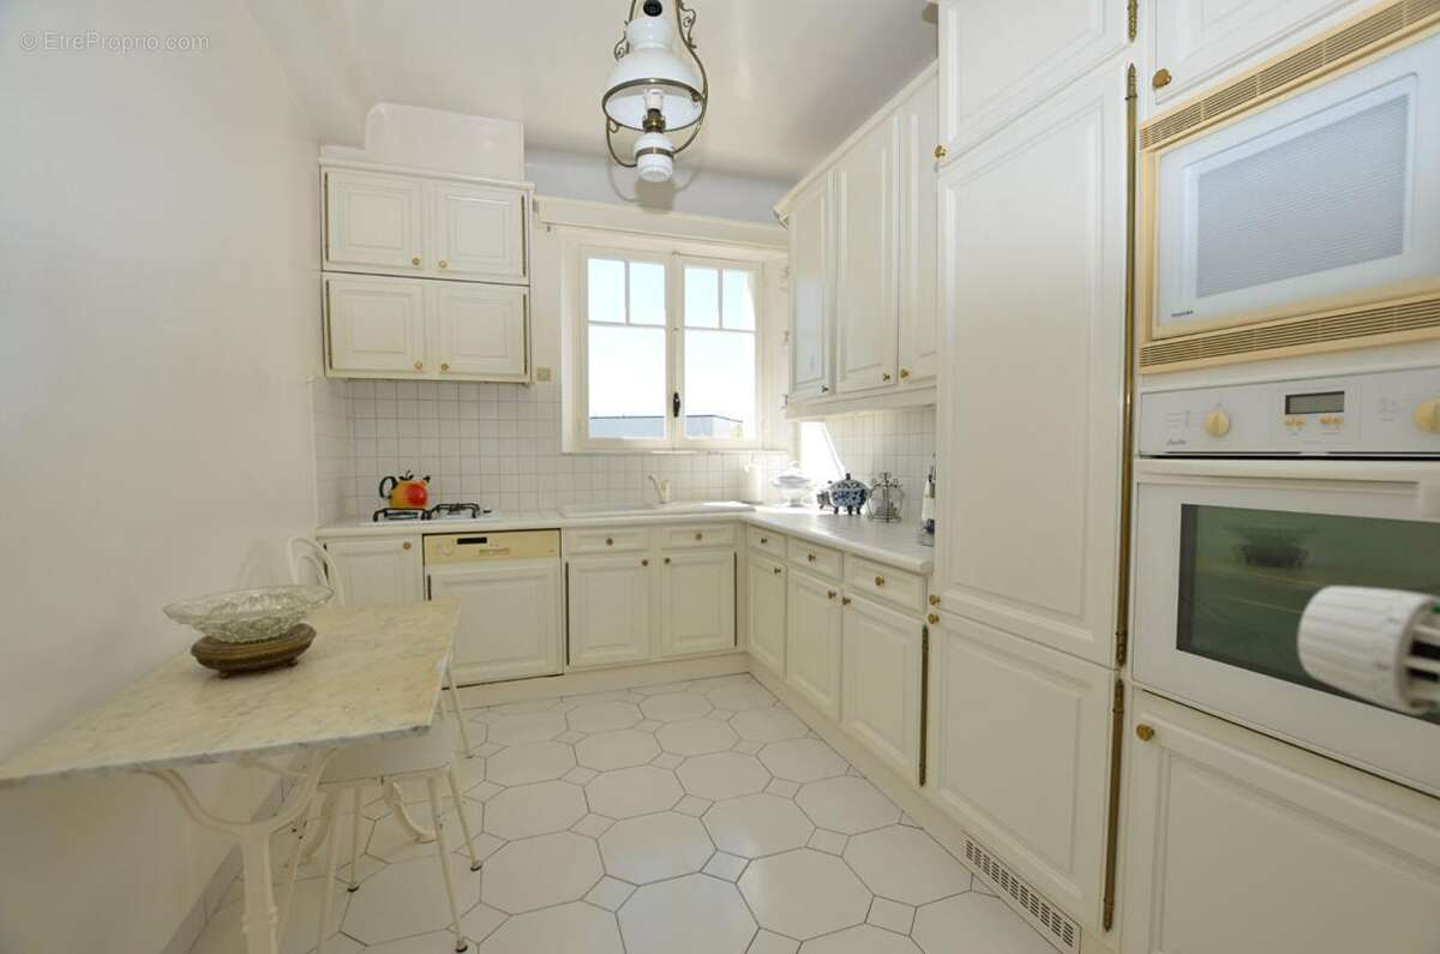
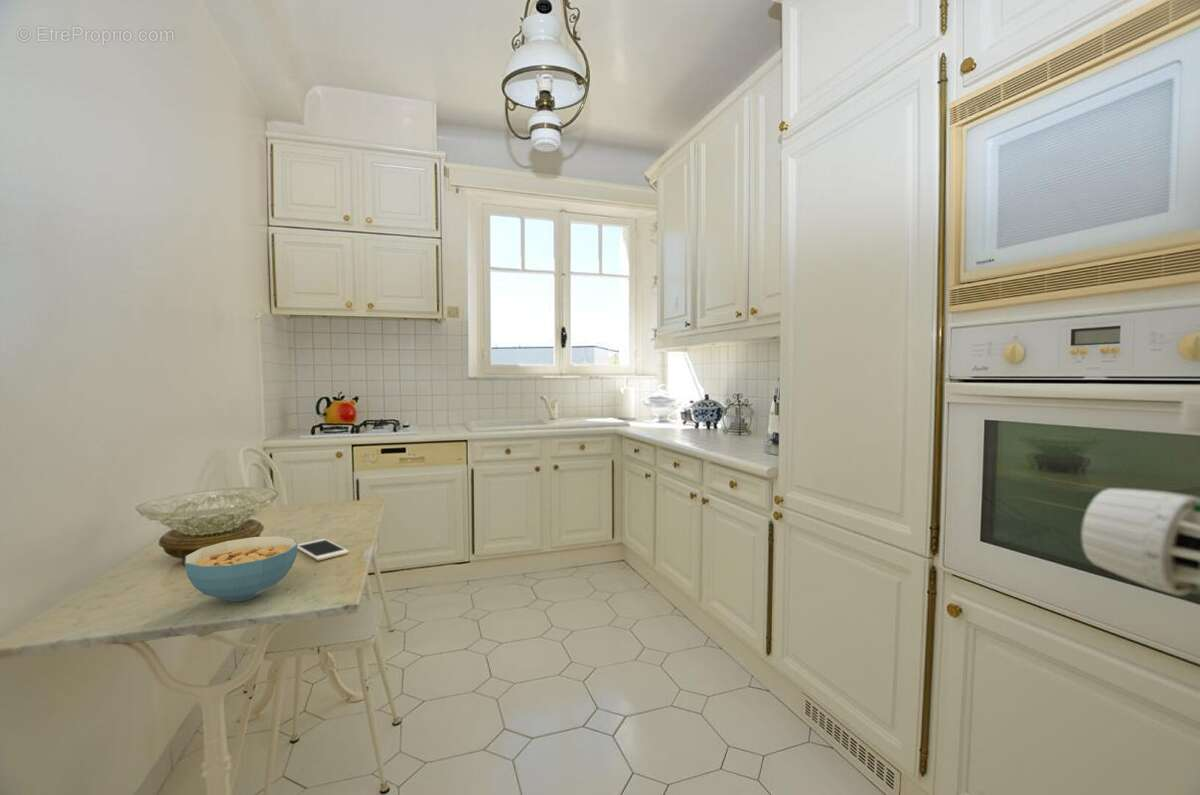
+ cereal bowl (244, 572)
+ cell phone (321, 549)
